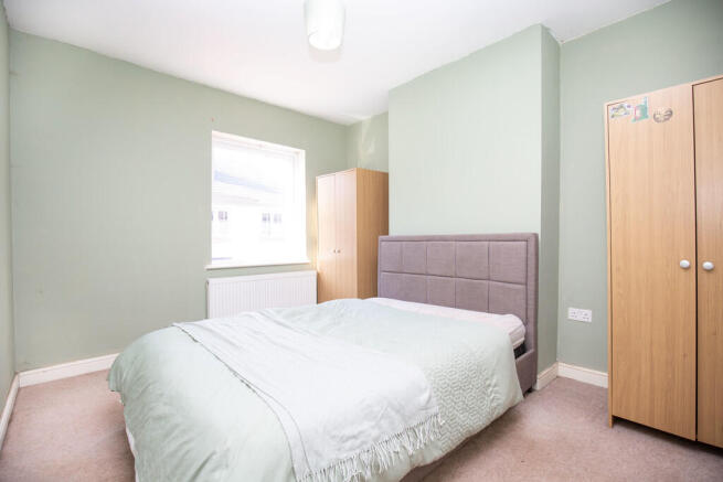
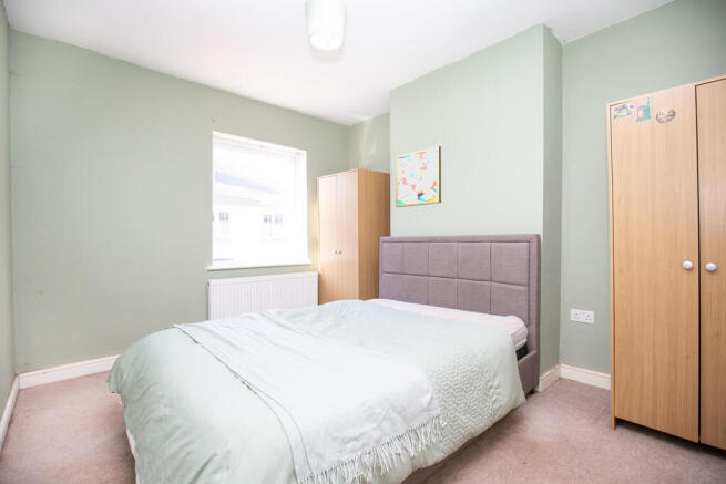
+ wall art (417, 178)
